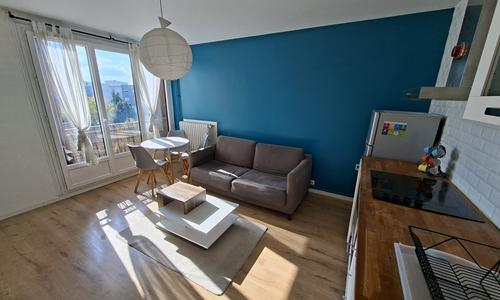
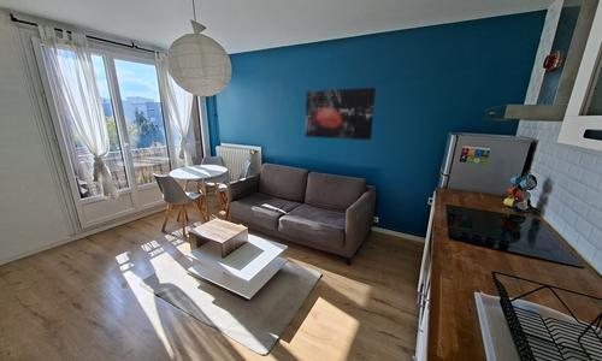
+ wall art (337, 114)
